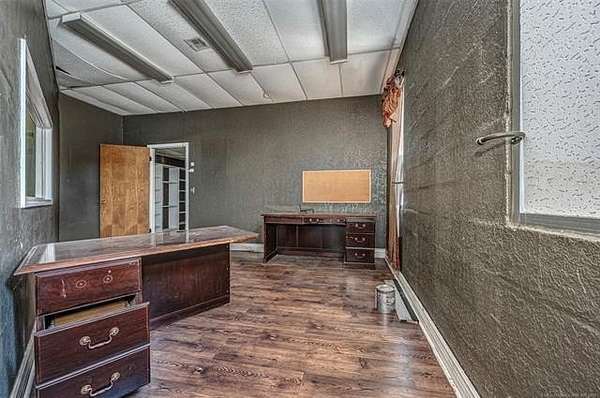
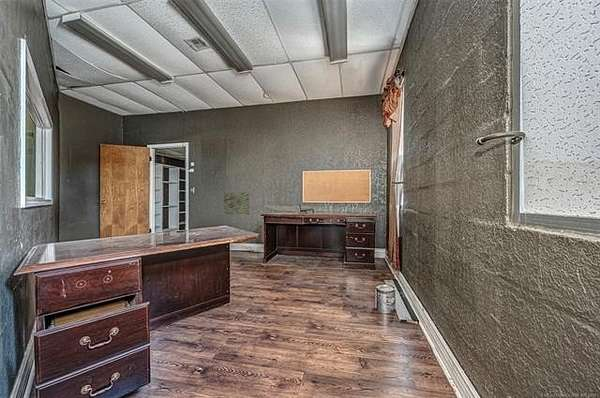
+ wall art (236, 203)
